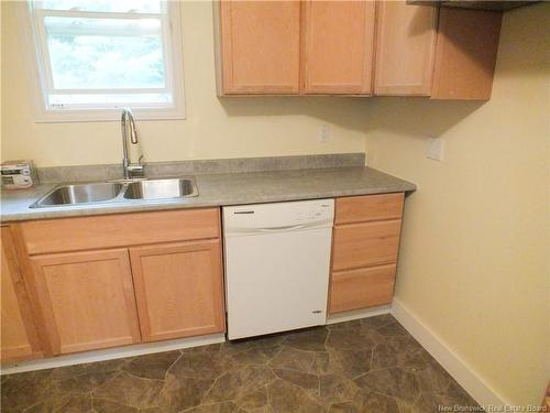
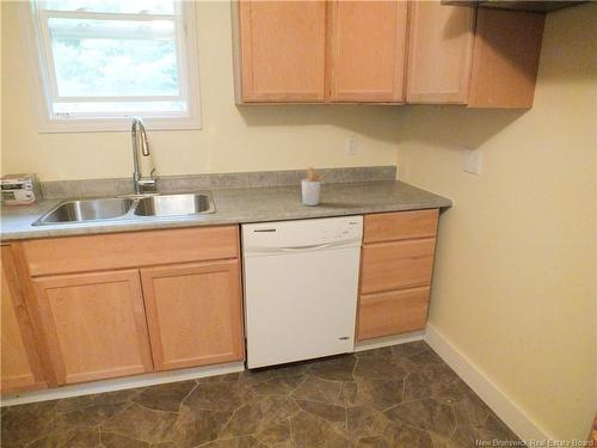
+ utensil holder (315, 186)
